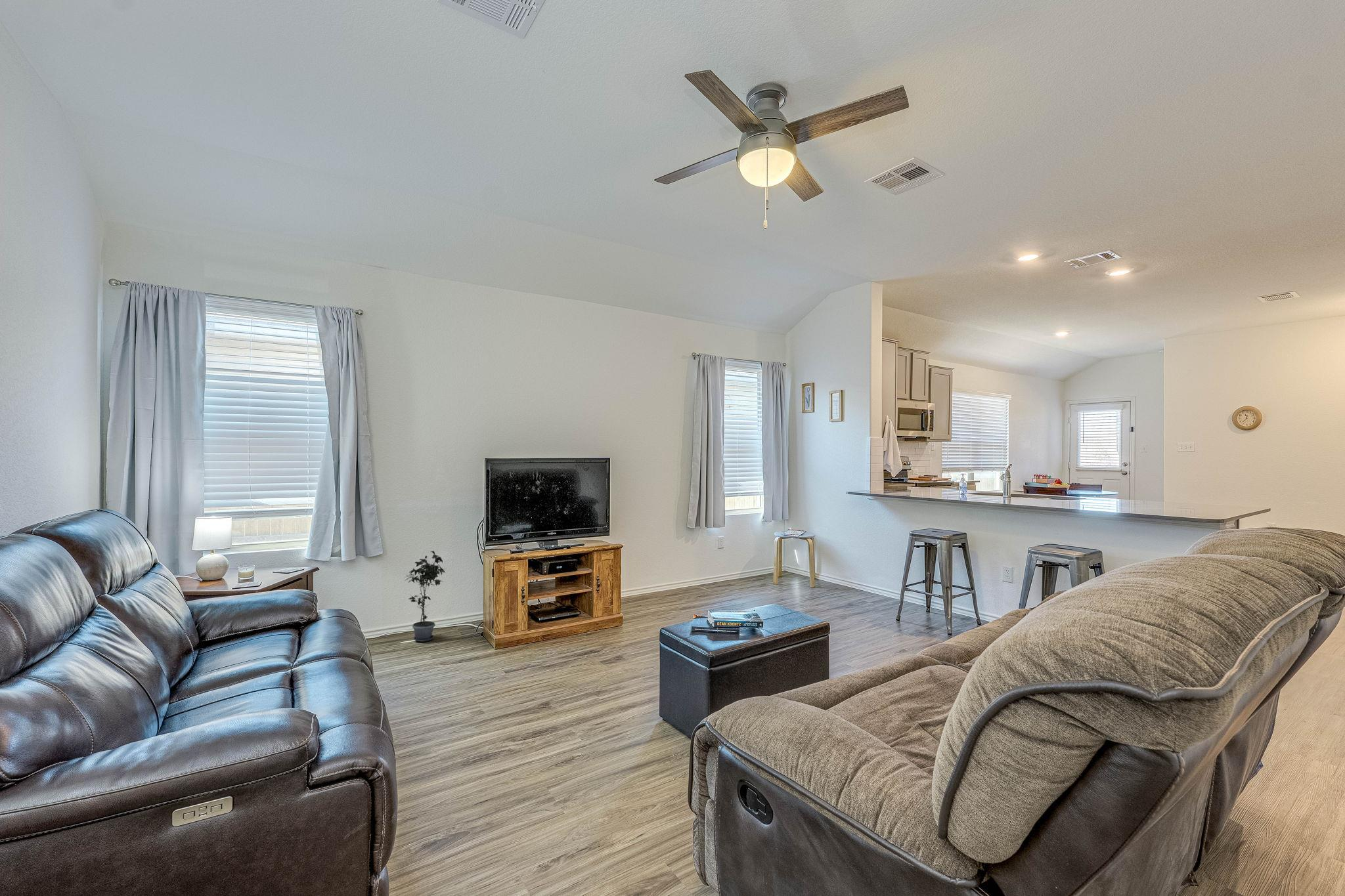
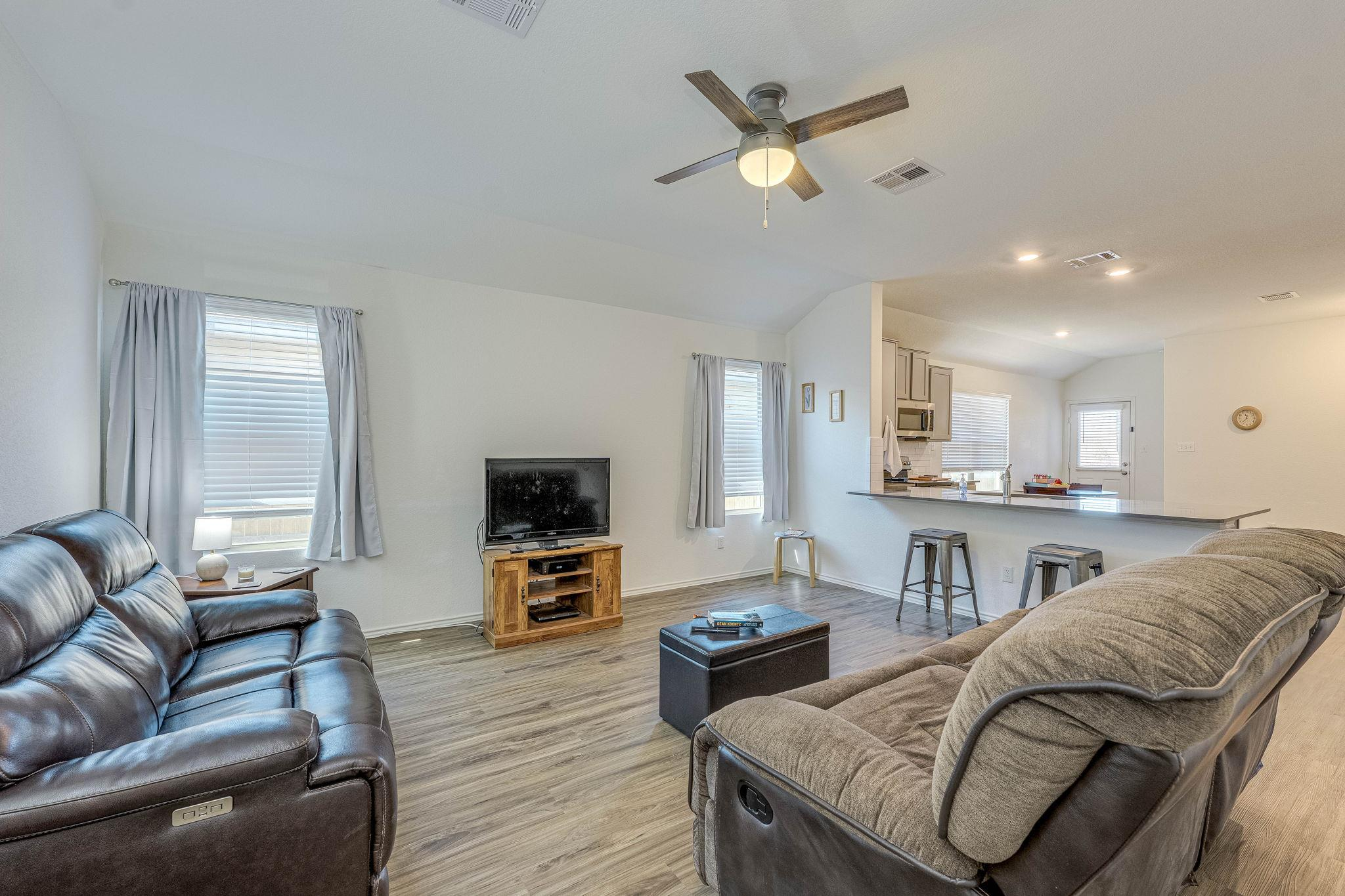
- potted plant (425, 596)
